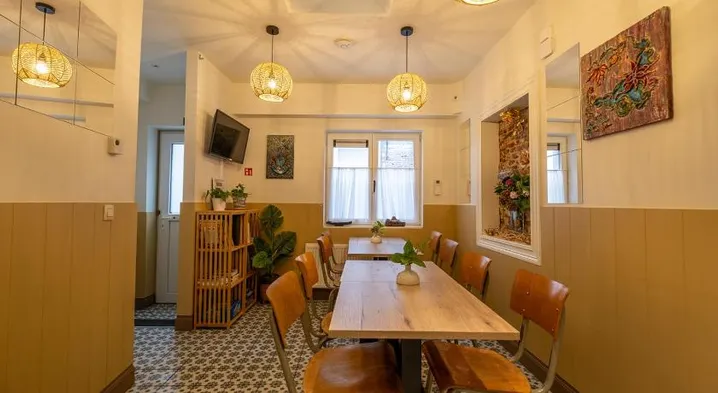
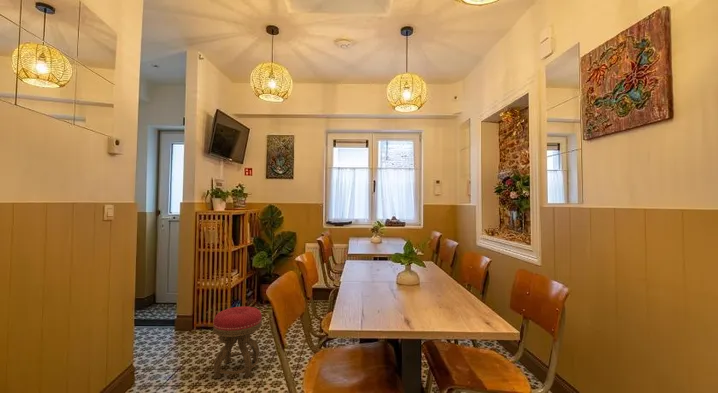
+ stool (238, 340)
